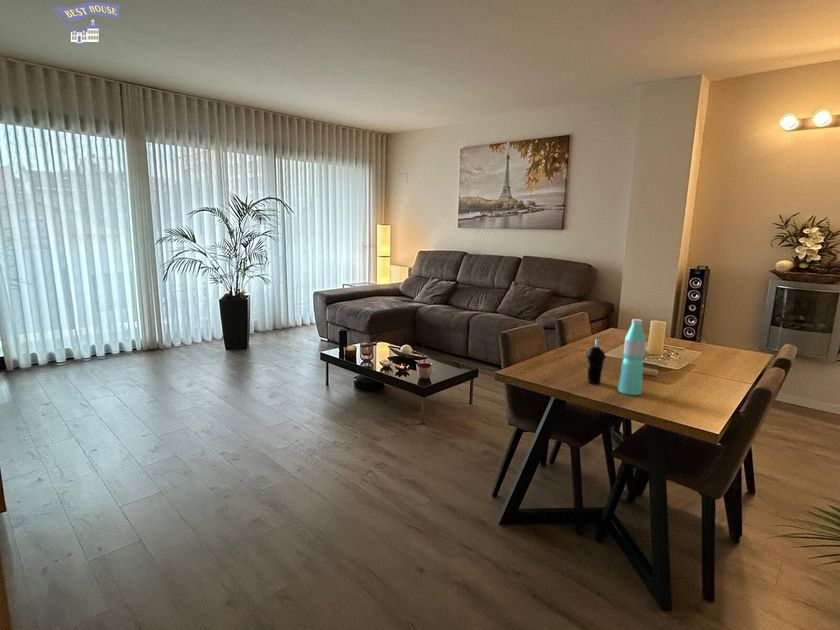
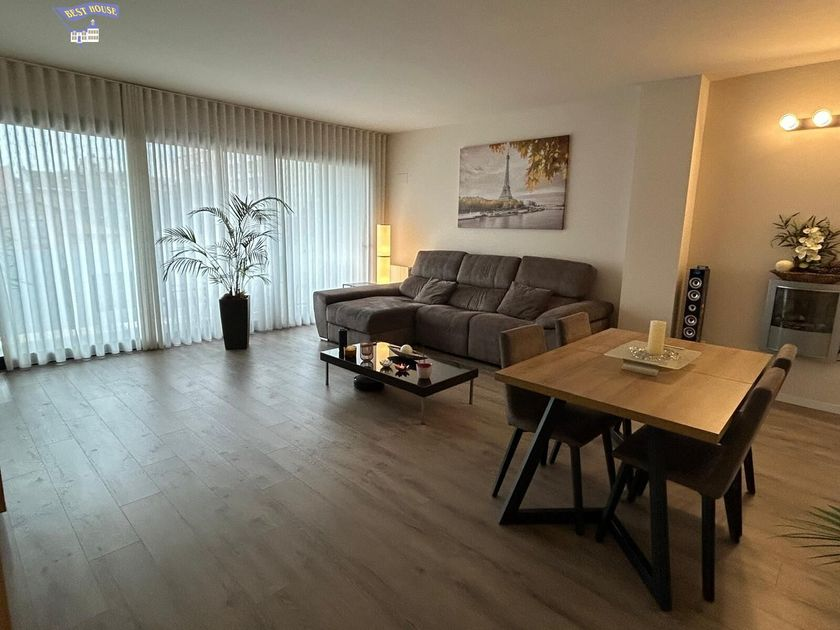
- cup (595, 360)
- water bottle (633, 356)
